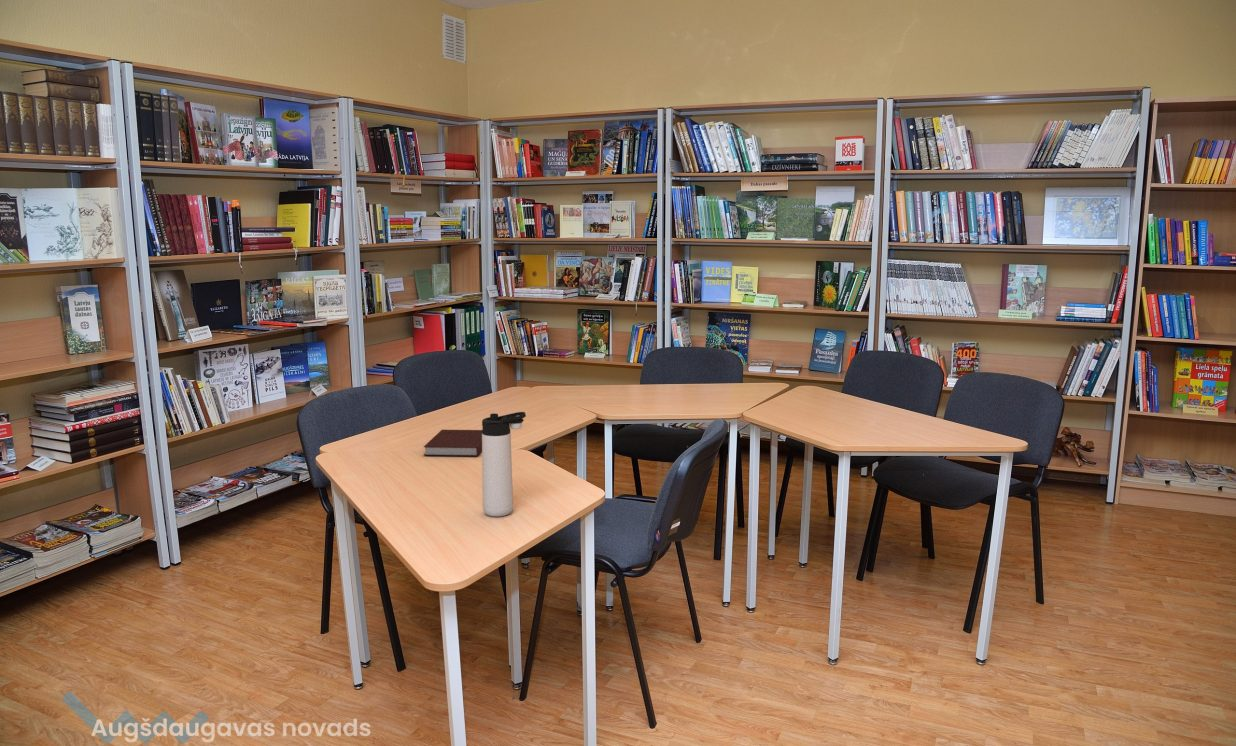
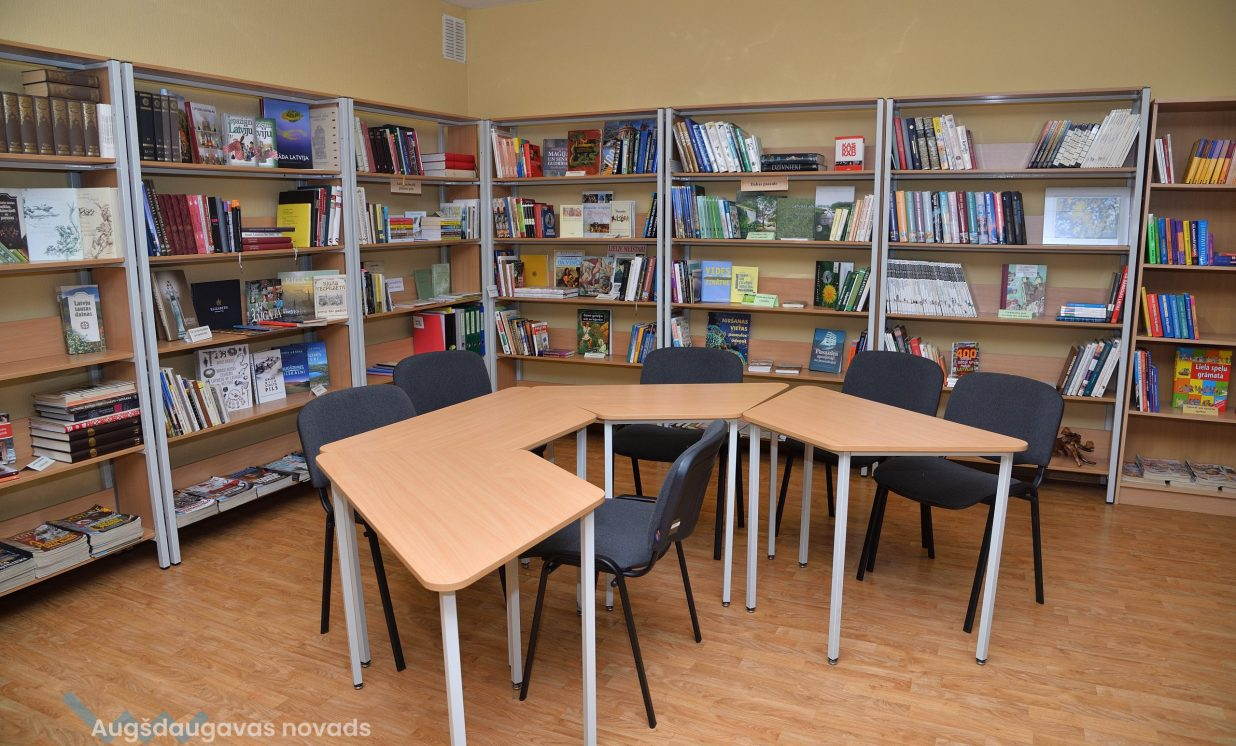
- notebook (459, 442)
- thermos bottle (504, 463)
